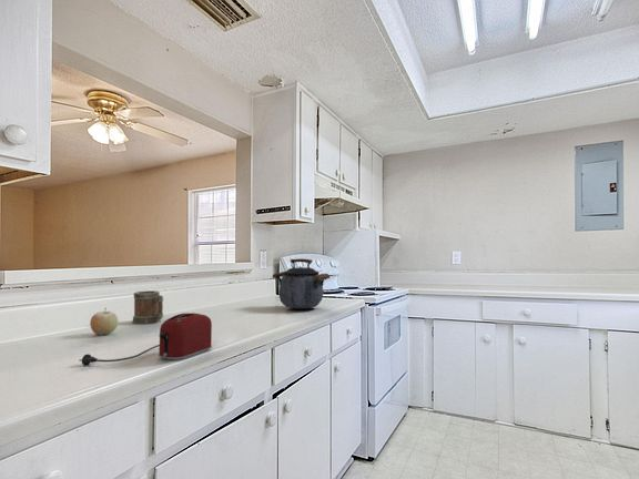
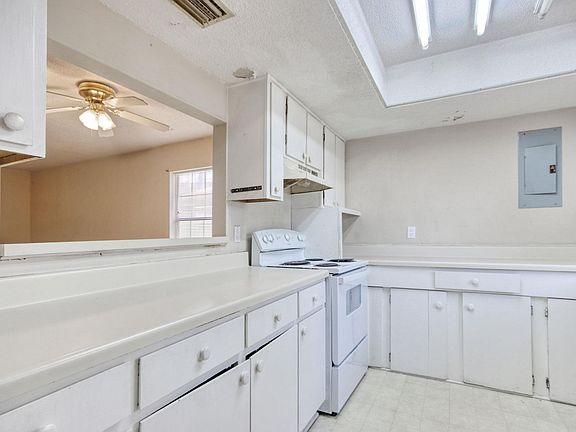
- kettle (301, 283)
- mug (149, 307)
- toaster (160, 334)
- fruit (103, 320)
